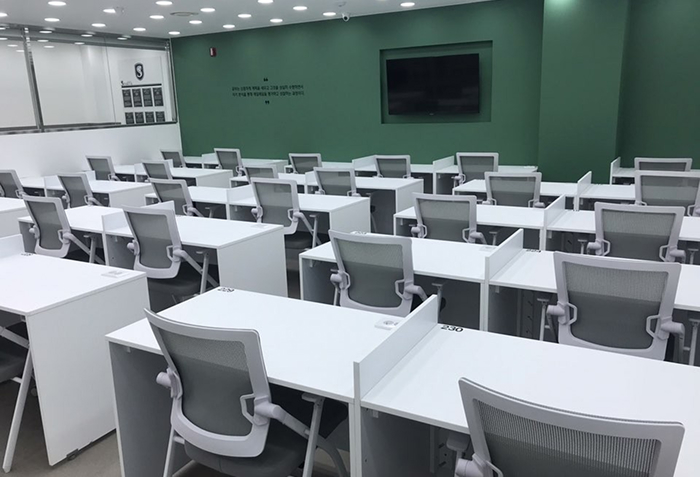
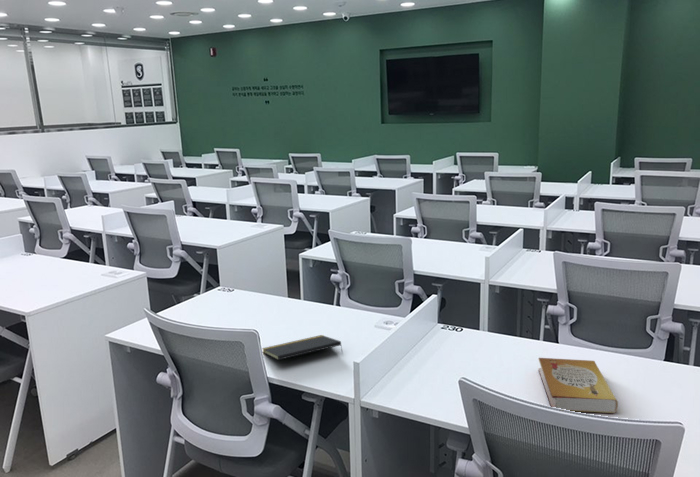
+ book (574, 383)
+ notepad (301, 346)
